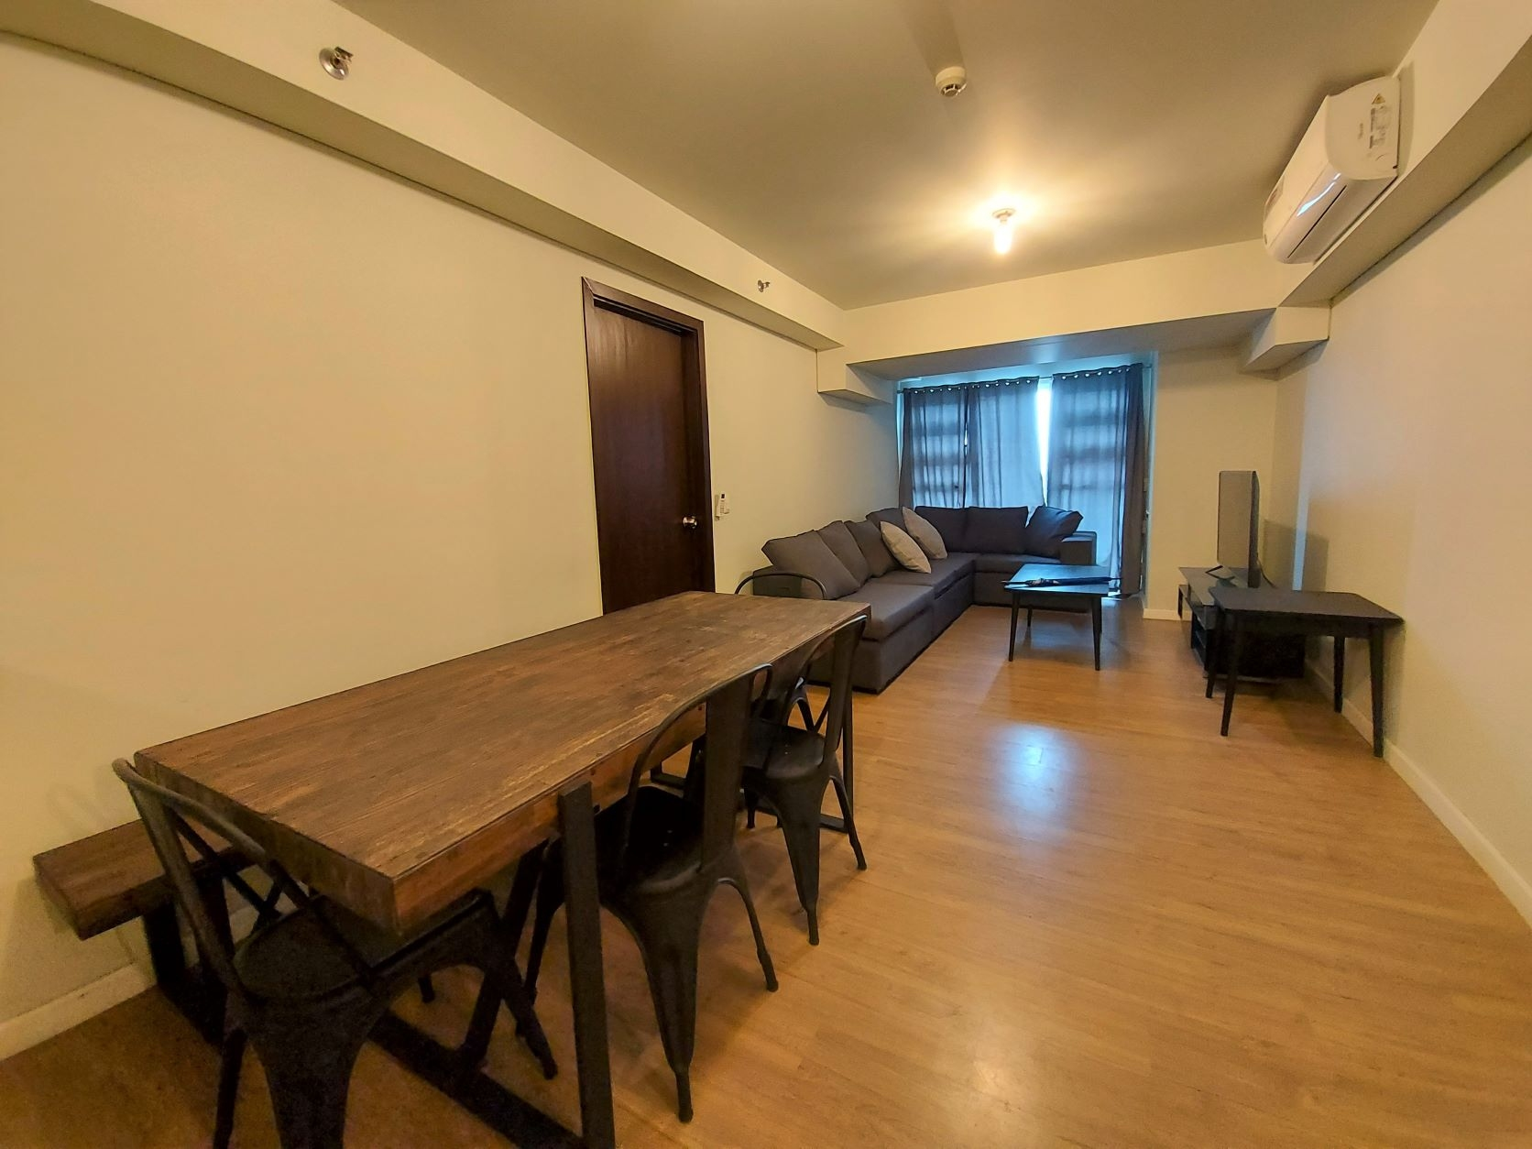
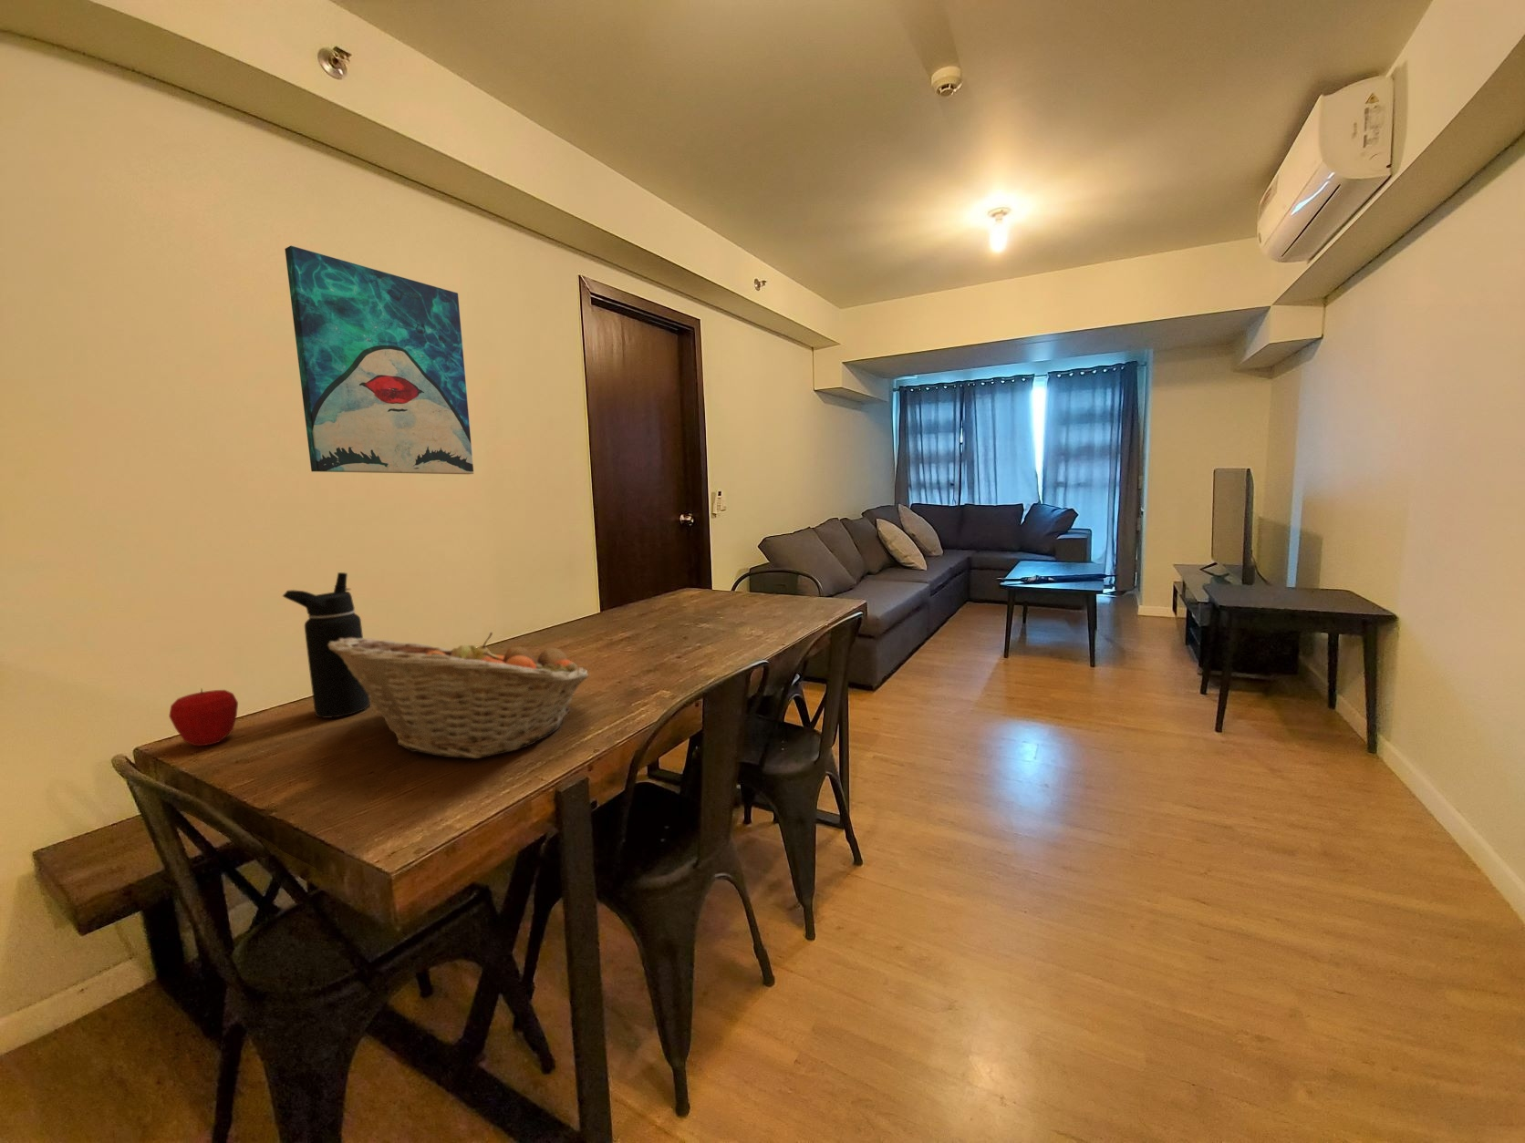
+ wall art (390, 375)
+ water bottle (328, 645)
+ apple (205, 714)
+ fruit basket (466, 678)
